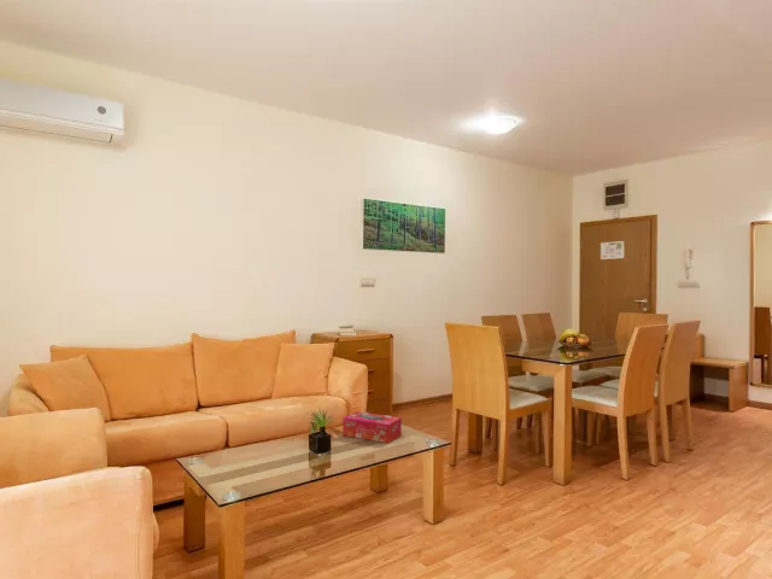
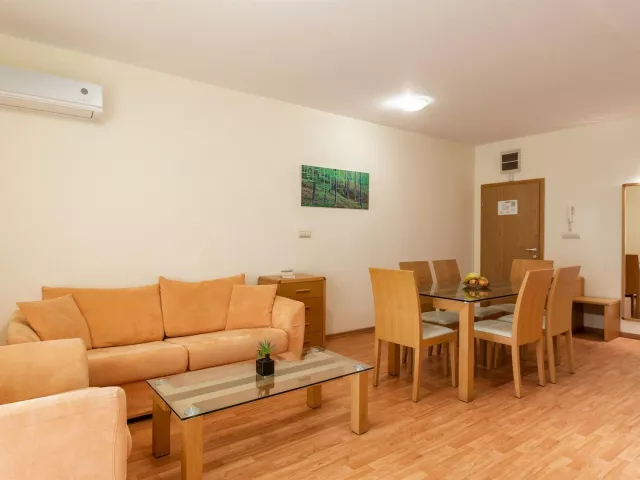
- tissue box (372, 426)
